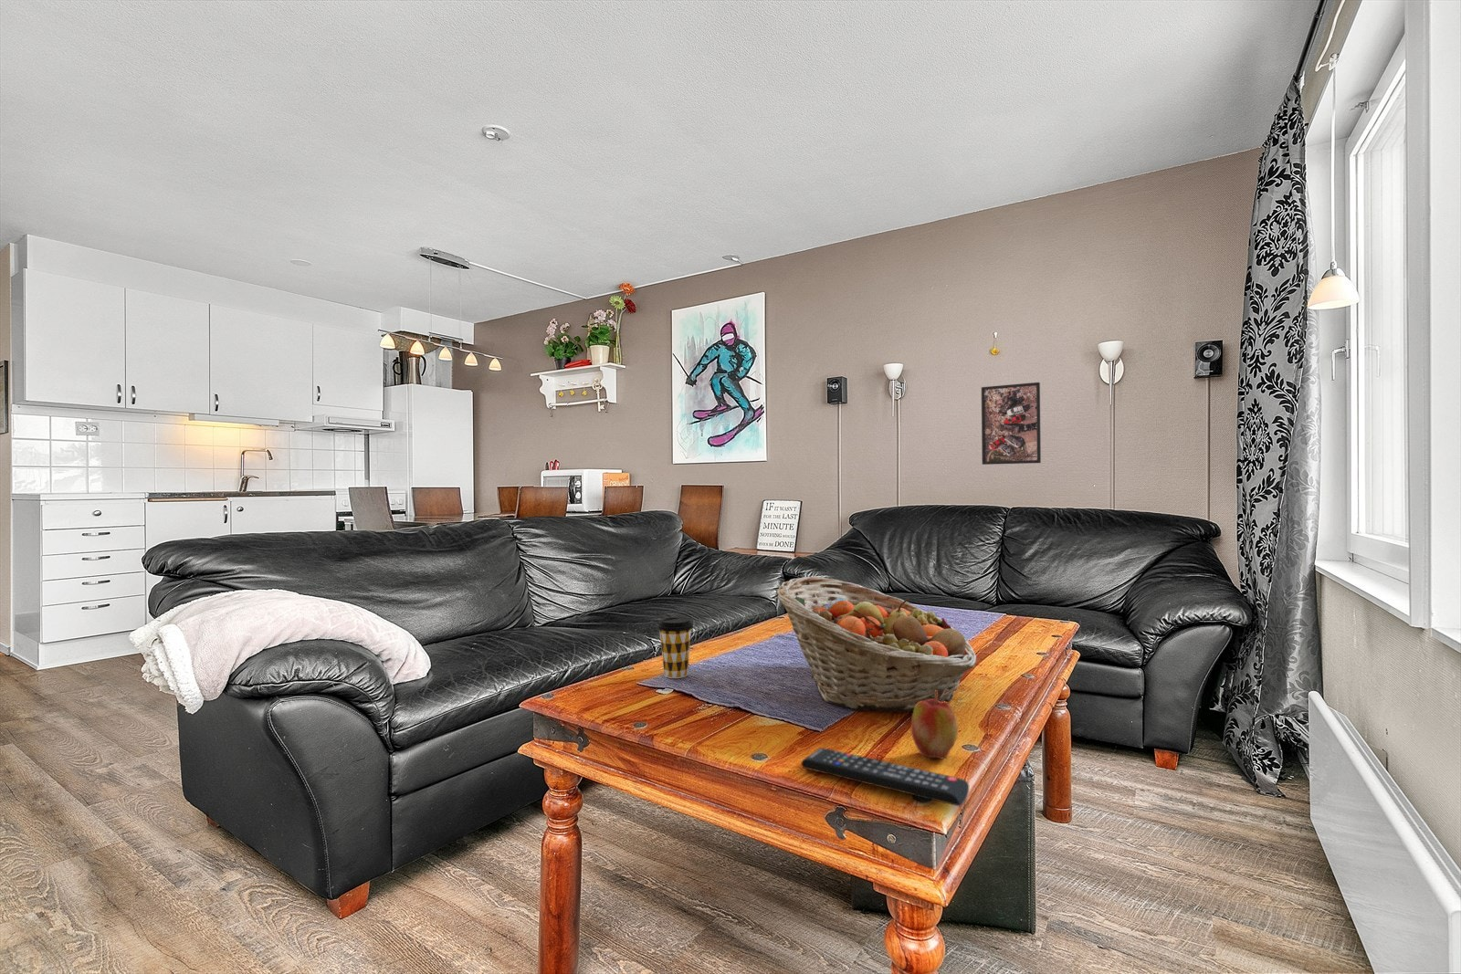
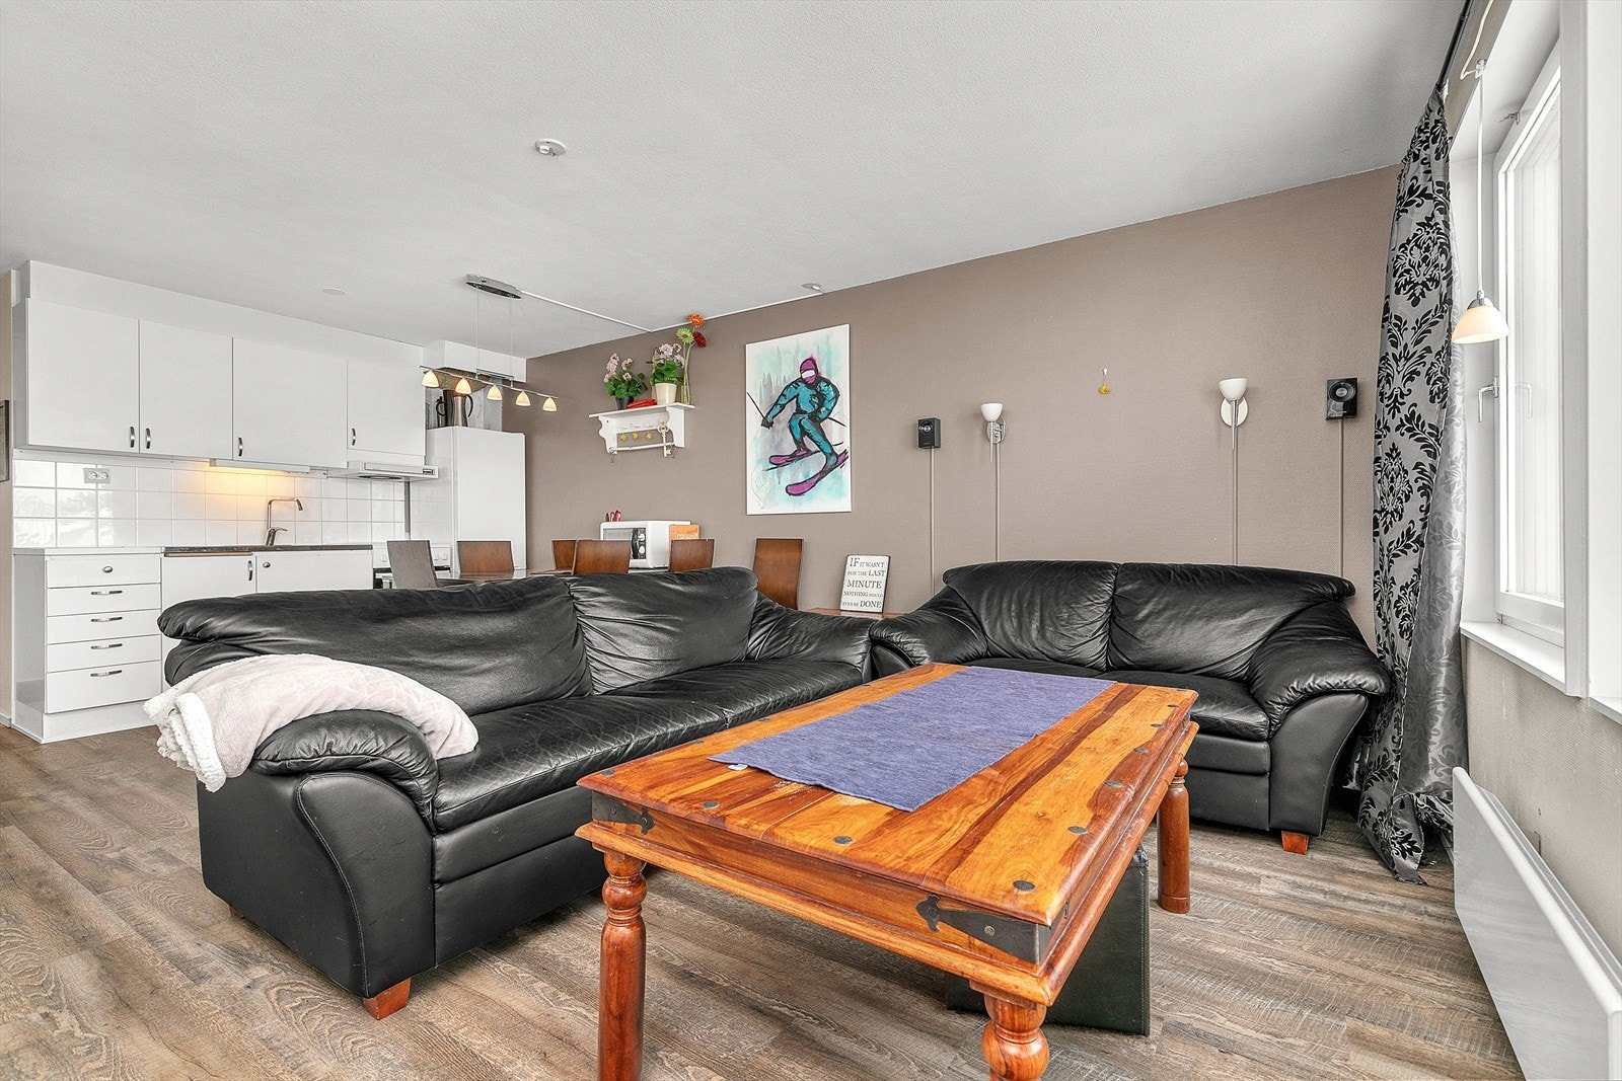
- apple (934, 723)
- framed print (1010, 424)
- remote control (882, 775)
- coffee cup (676, 647)
- fruit basket (874, 635)
